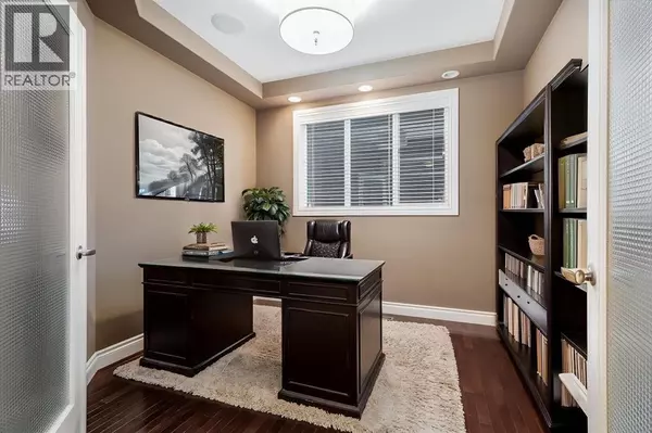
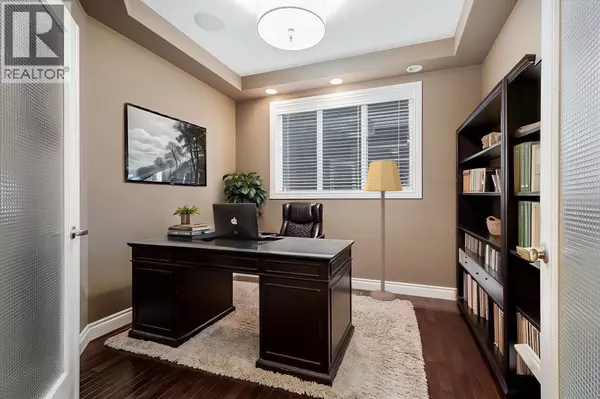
+ lamp (382, 229)
